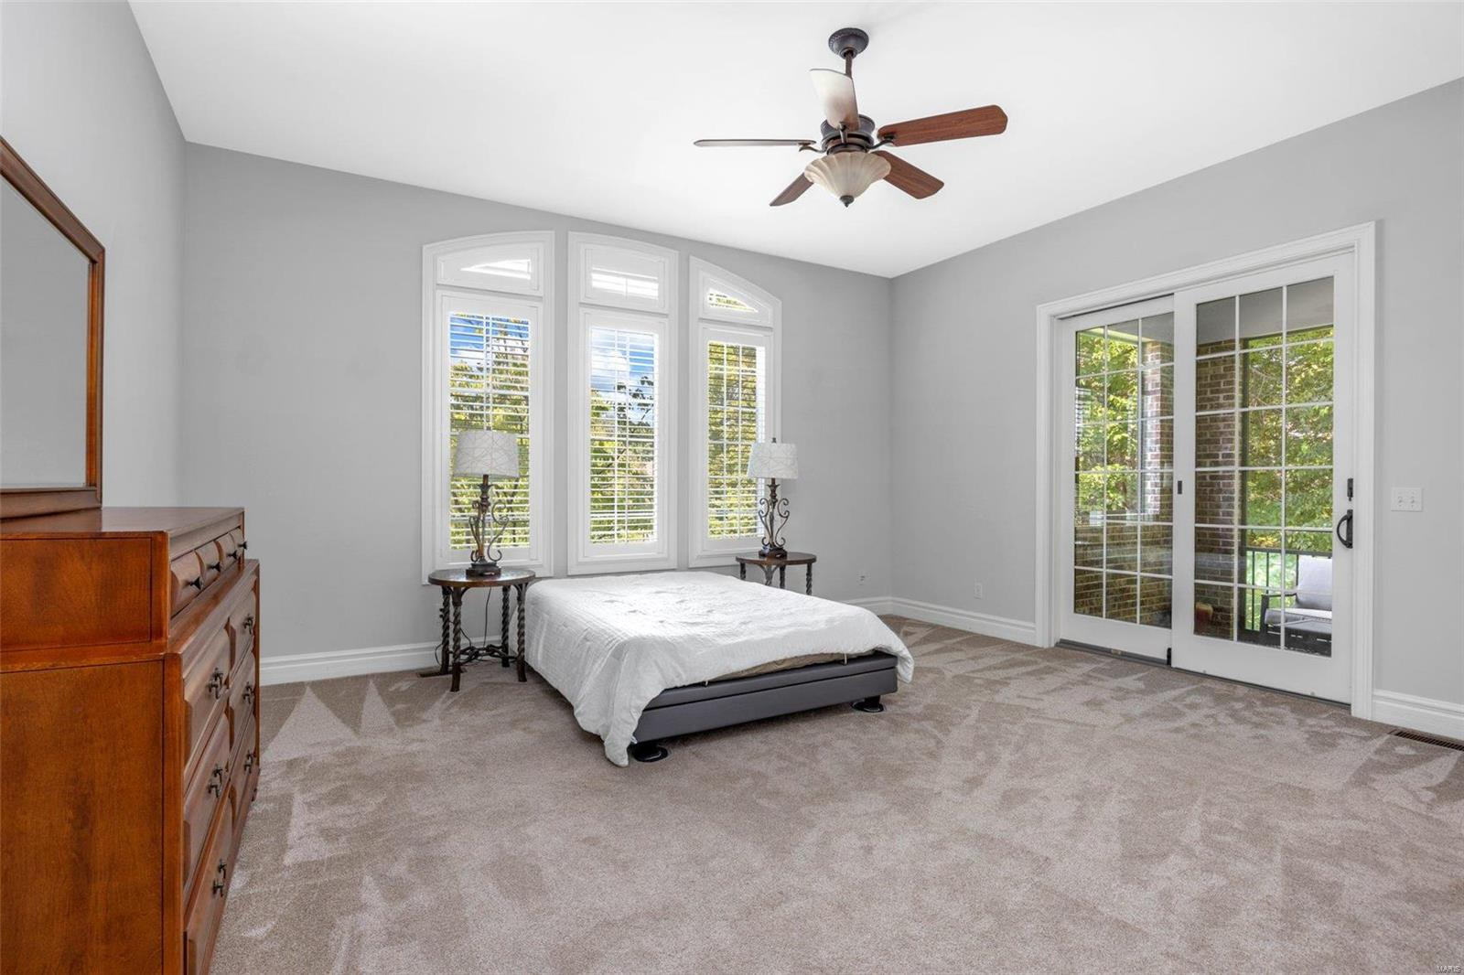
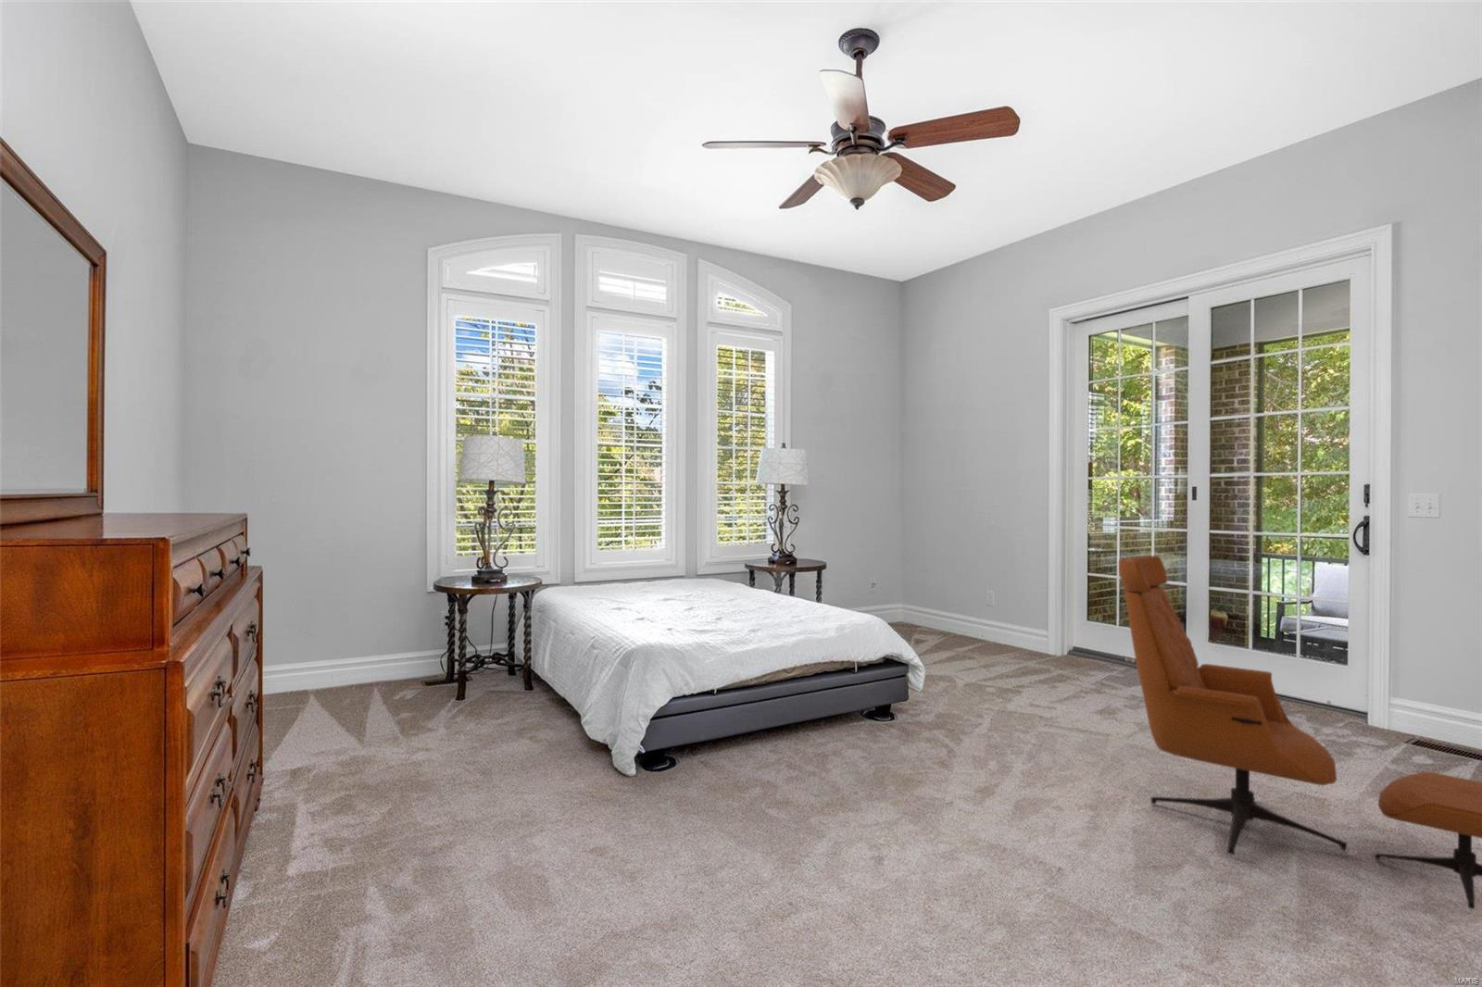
+ lounge chair (1286, 715)
